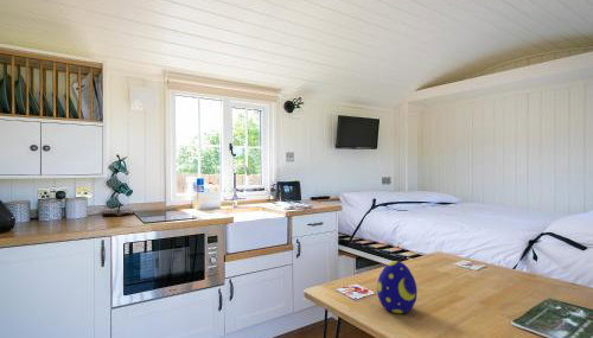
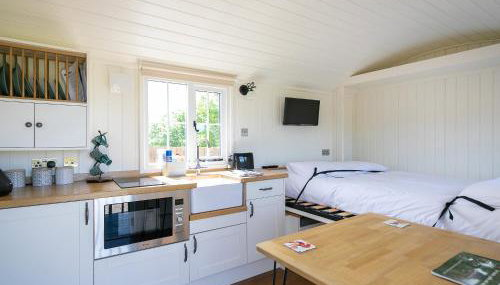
- decorative egg (396, 285)
